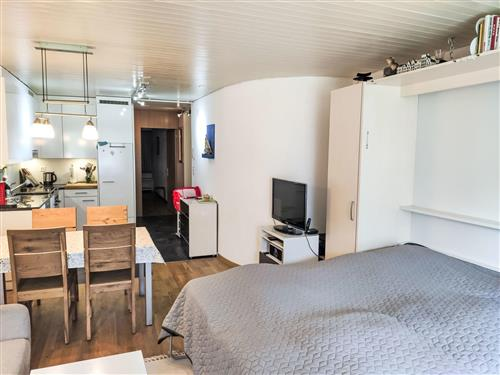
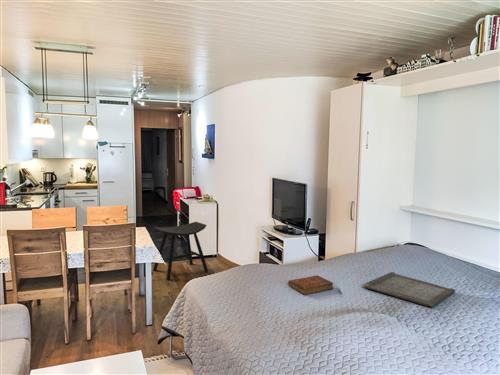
+ bible (310, 284)
+ serving tray (408, 288)
+ stool (180, 255)
